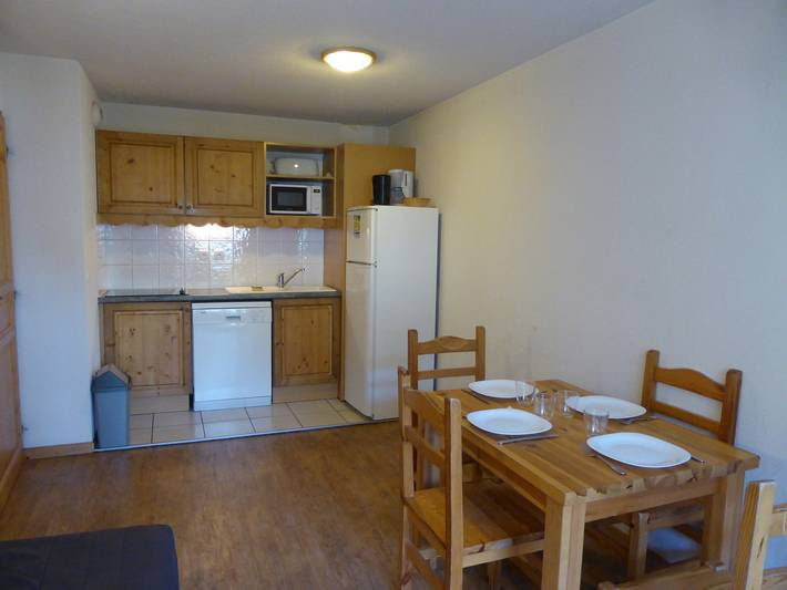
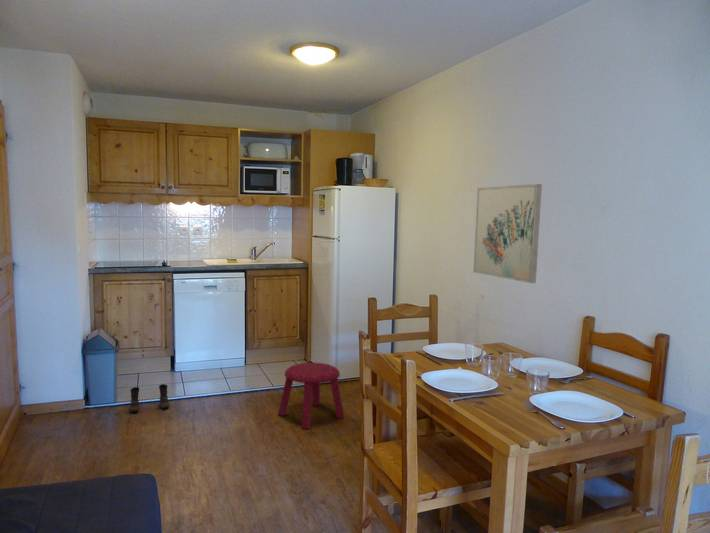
+ wall art (504, 232)
+ boots (160, 398)
+ stool (311, 392)
